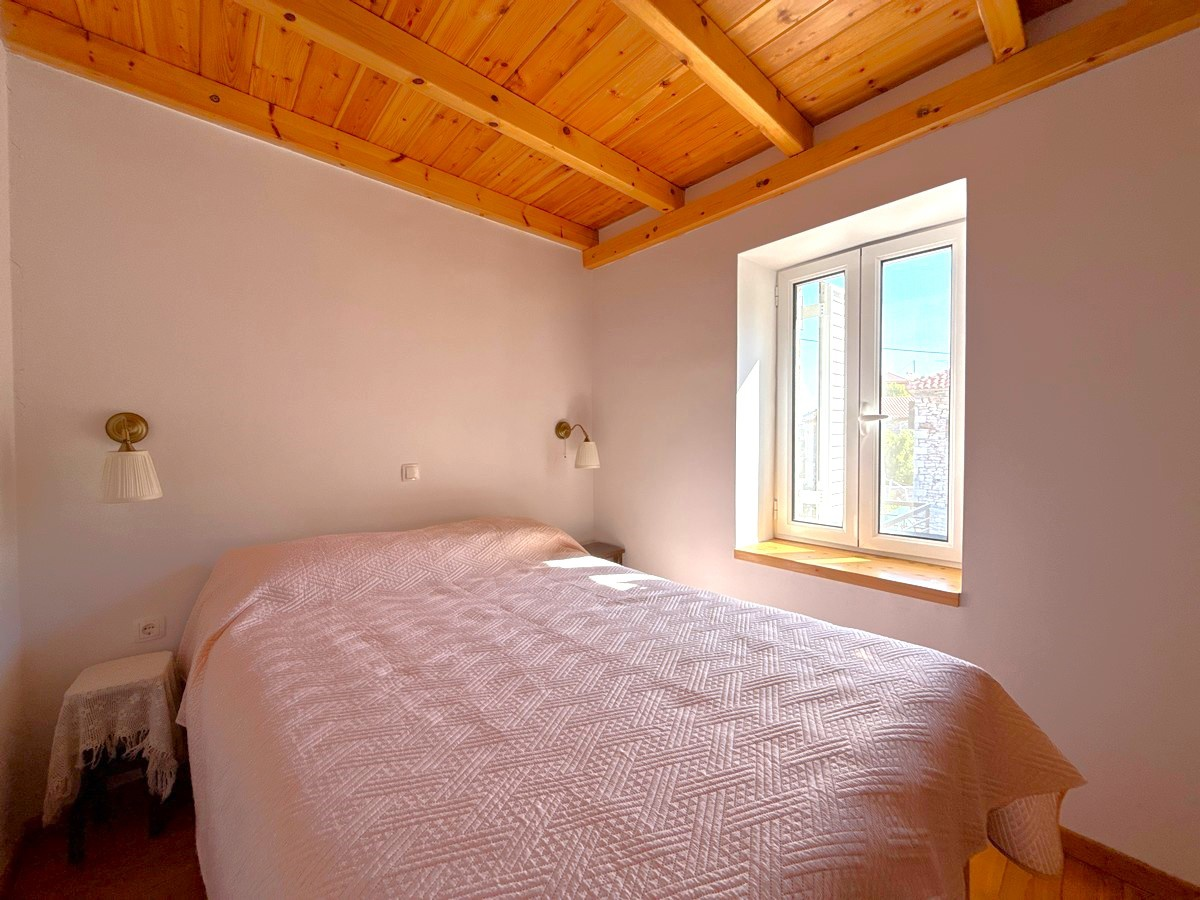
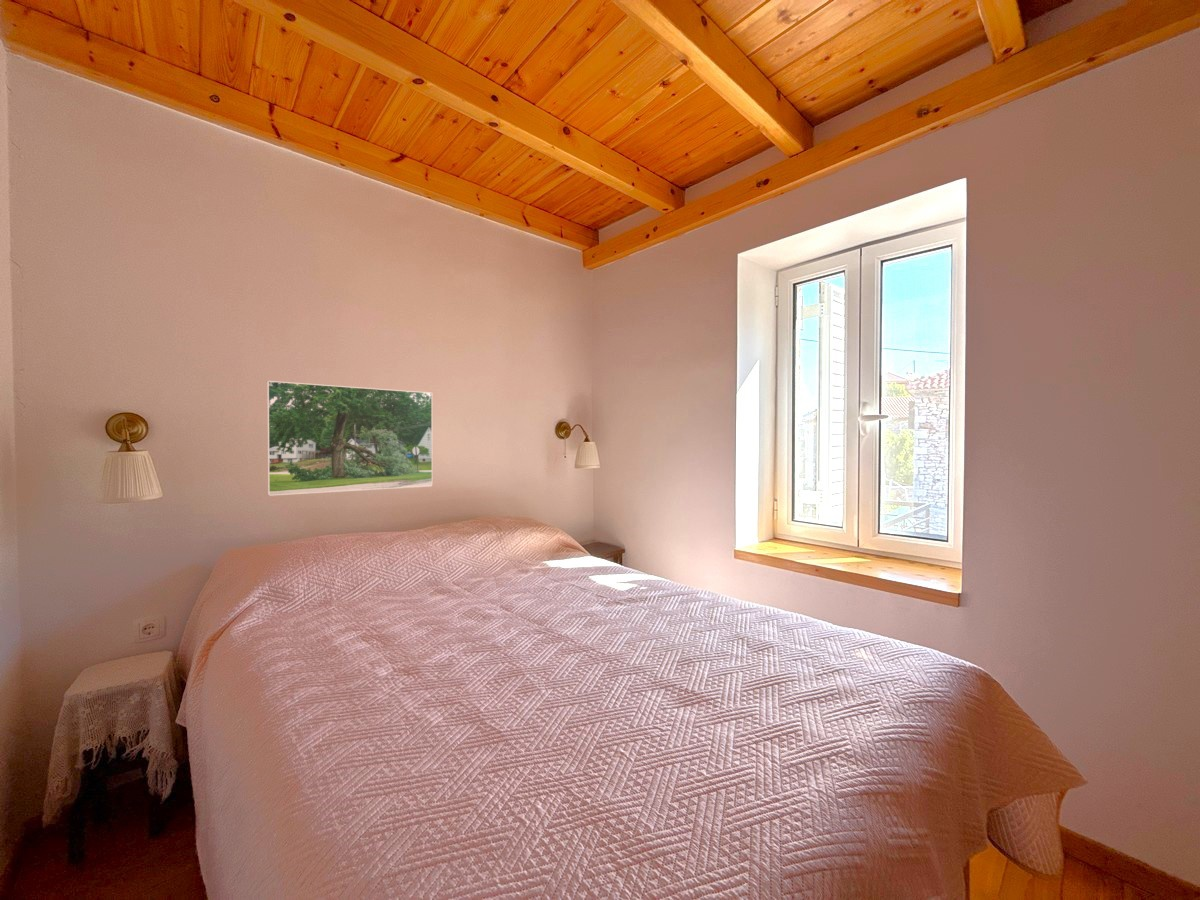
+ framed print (357, 438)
